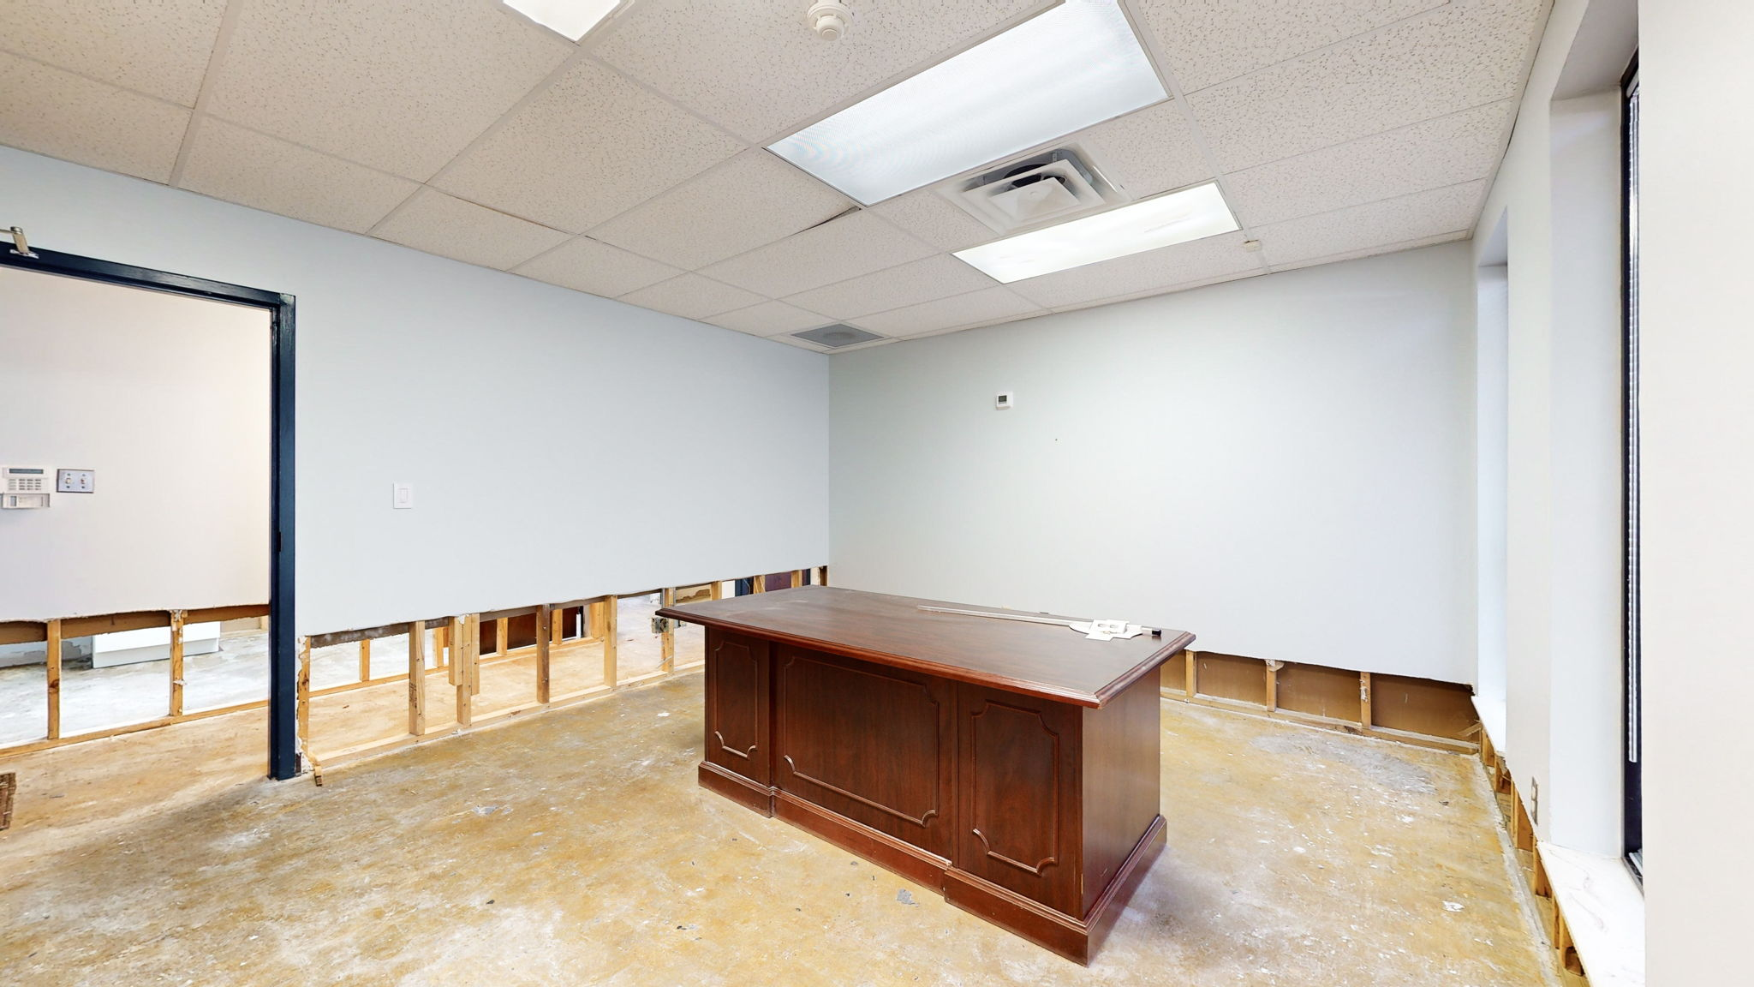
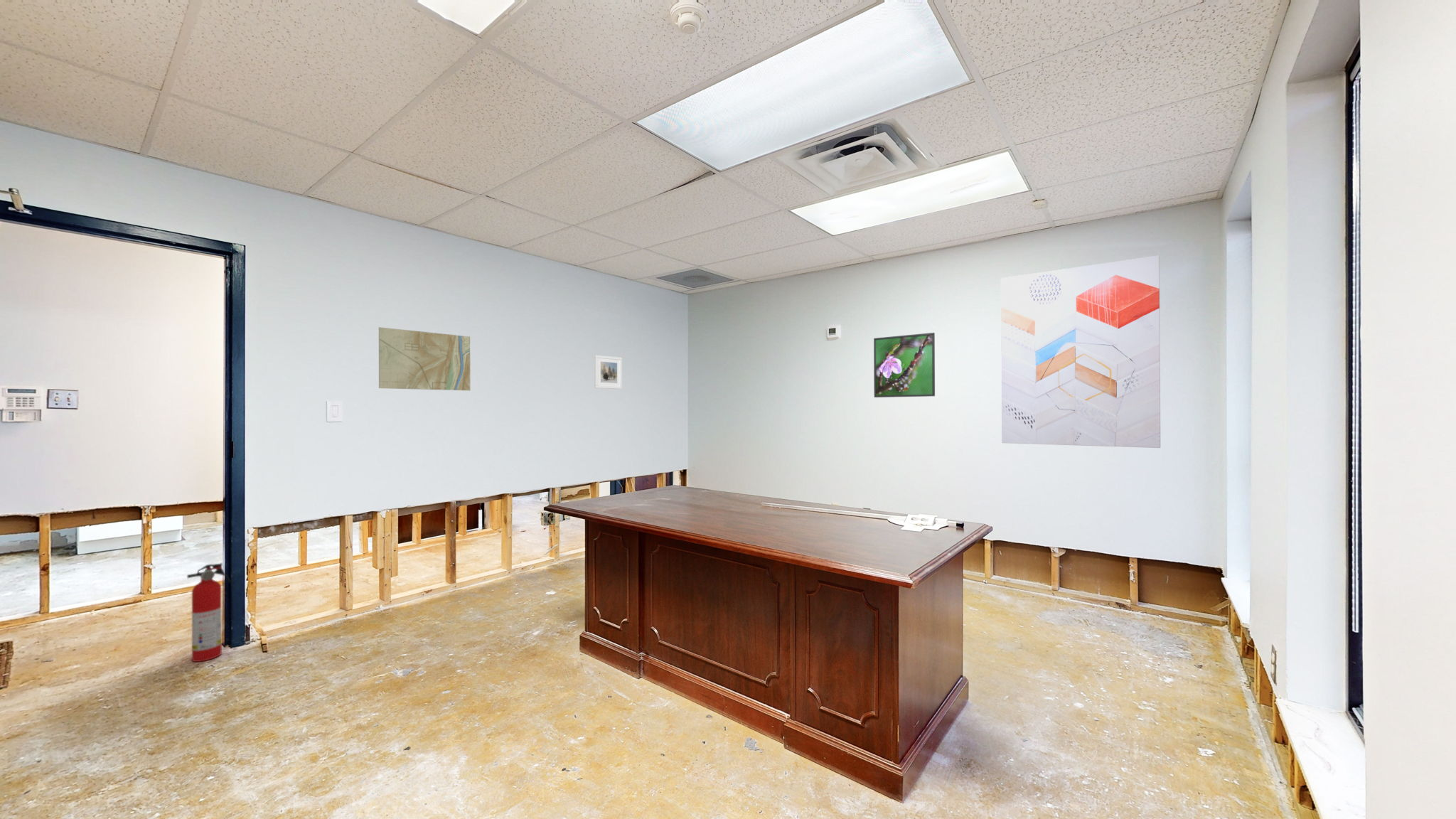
+ map (427, 360)
+ fire extinguisher (209, 610)
+ wall art (1074, 356)
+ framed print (903, 366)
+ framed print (609, 372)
